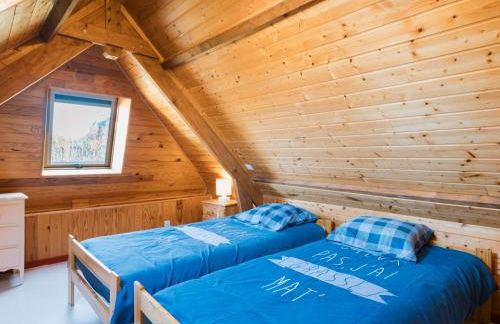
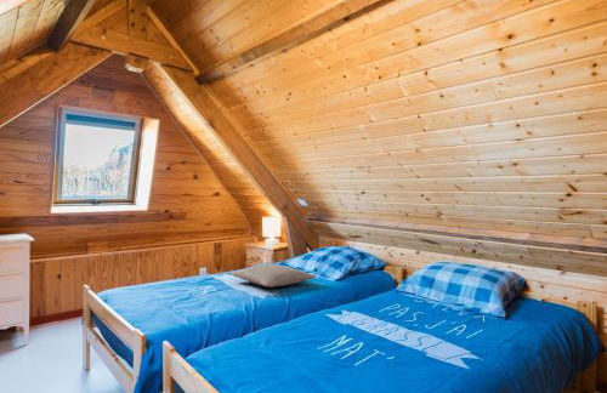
+ pillow (272, 274)
